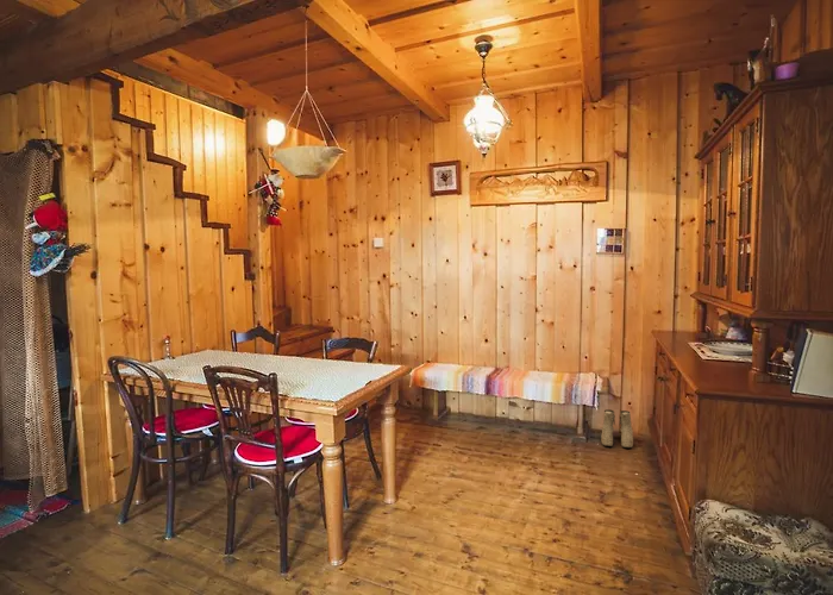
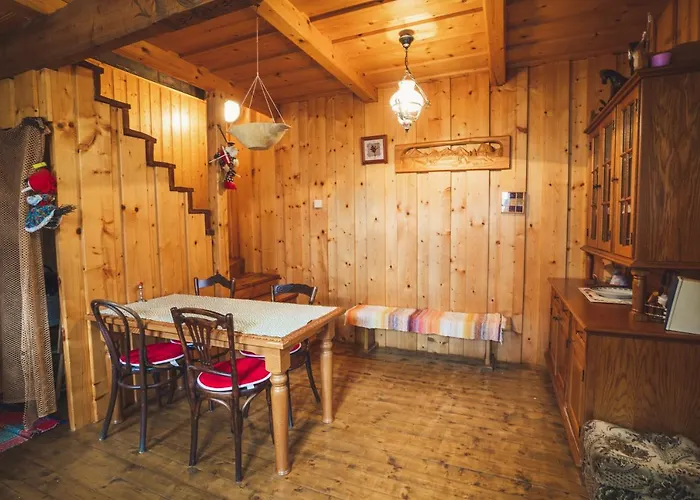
- boots (620, 427)
